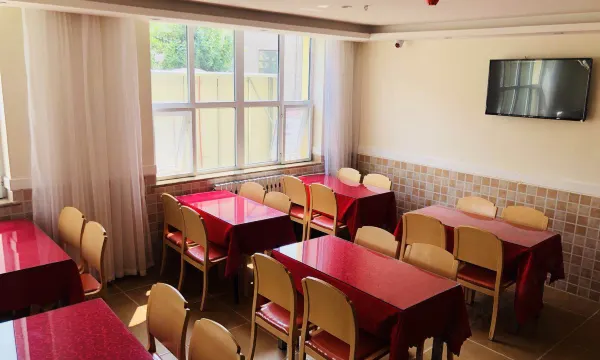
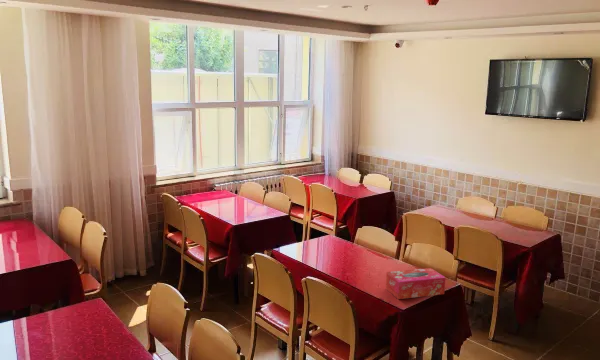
+ tissue box (415, 283)
